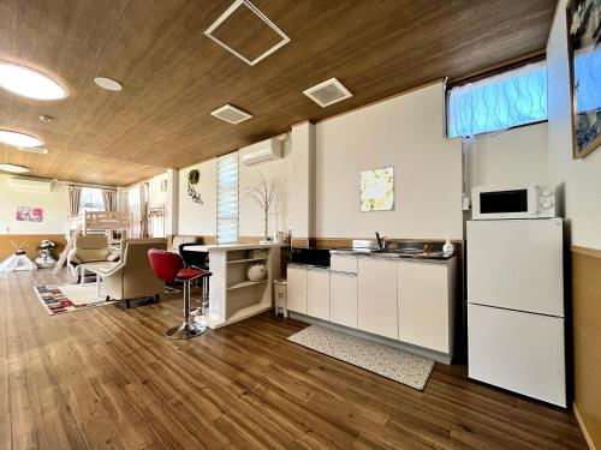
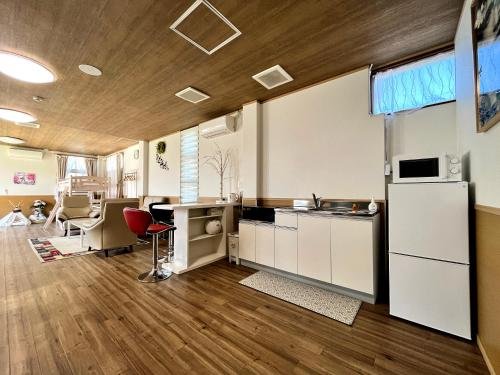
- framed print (376, 190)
